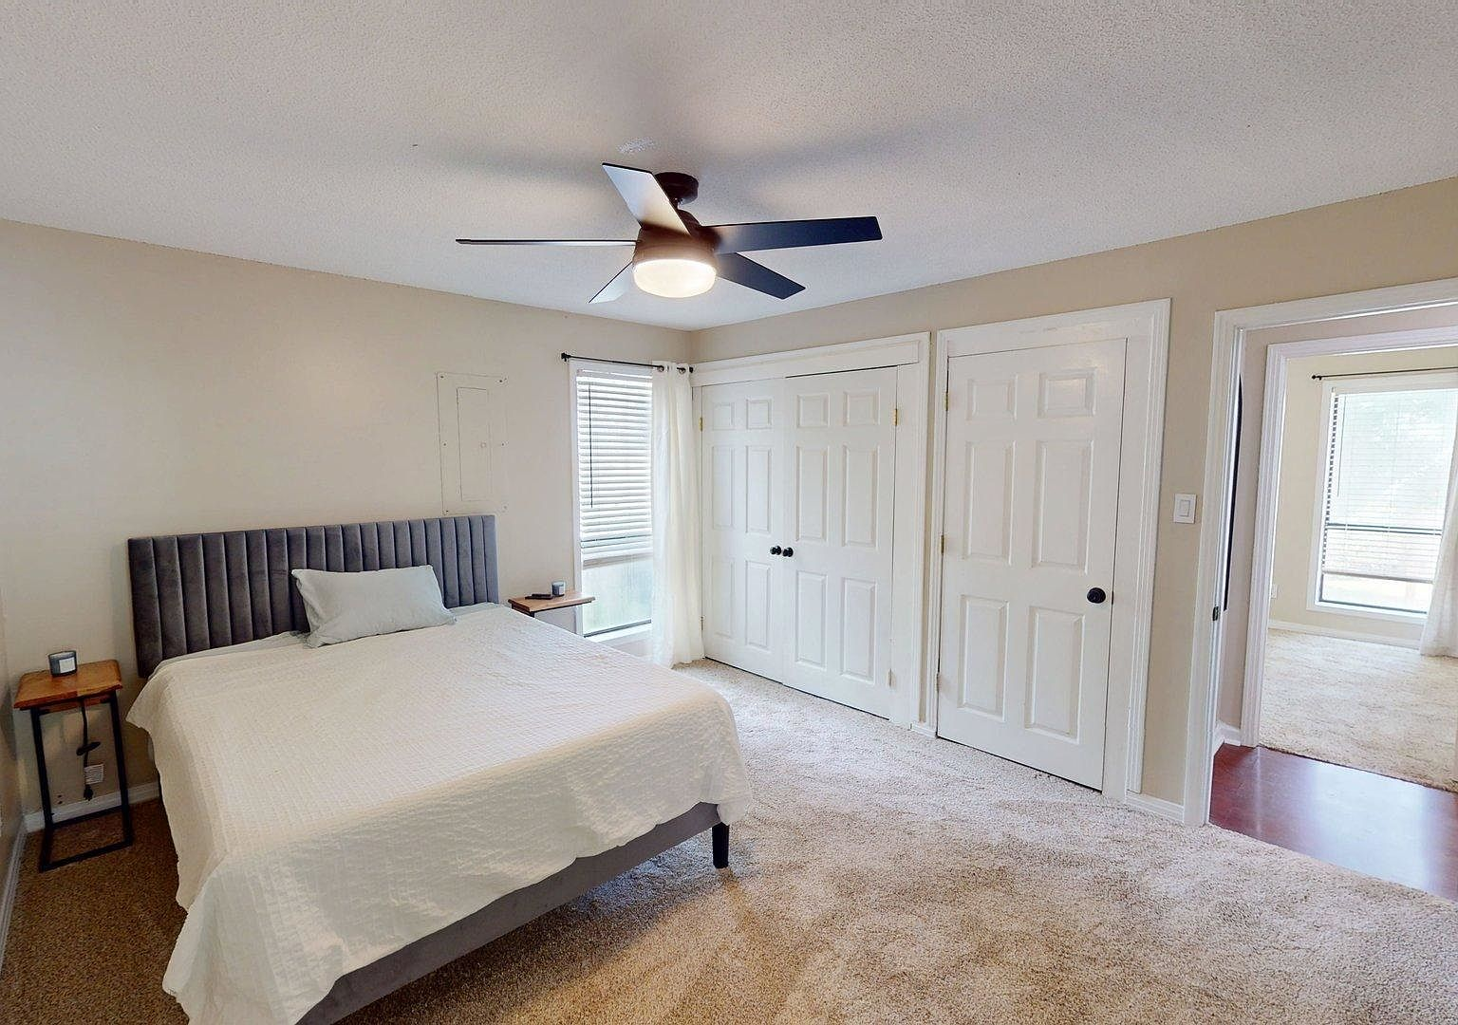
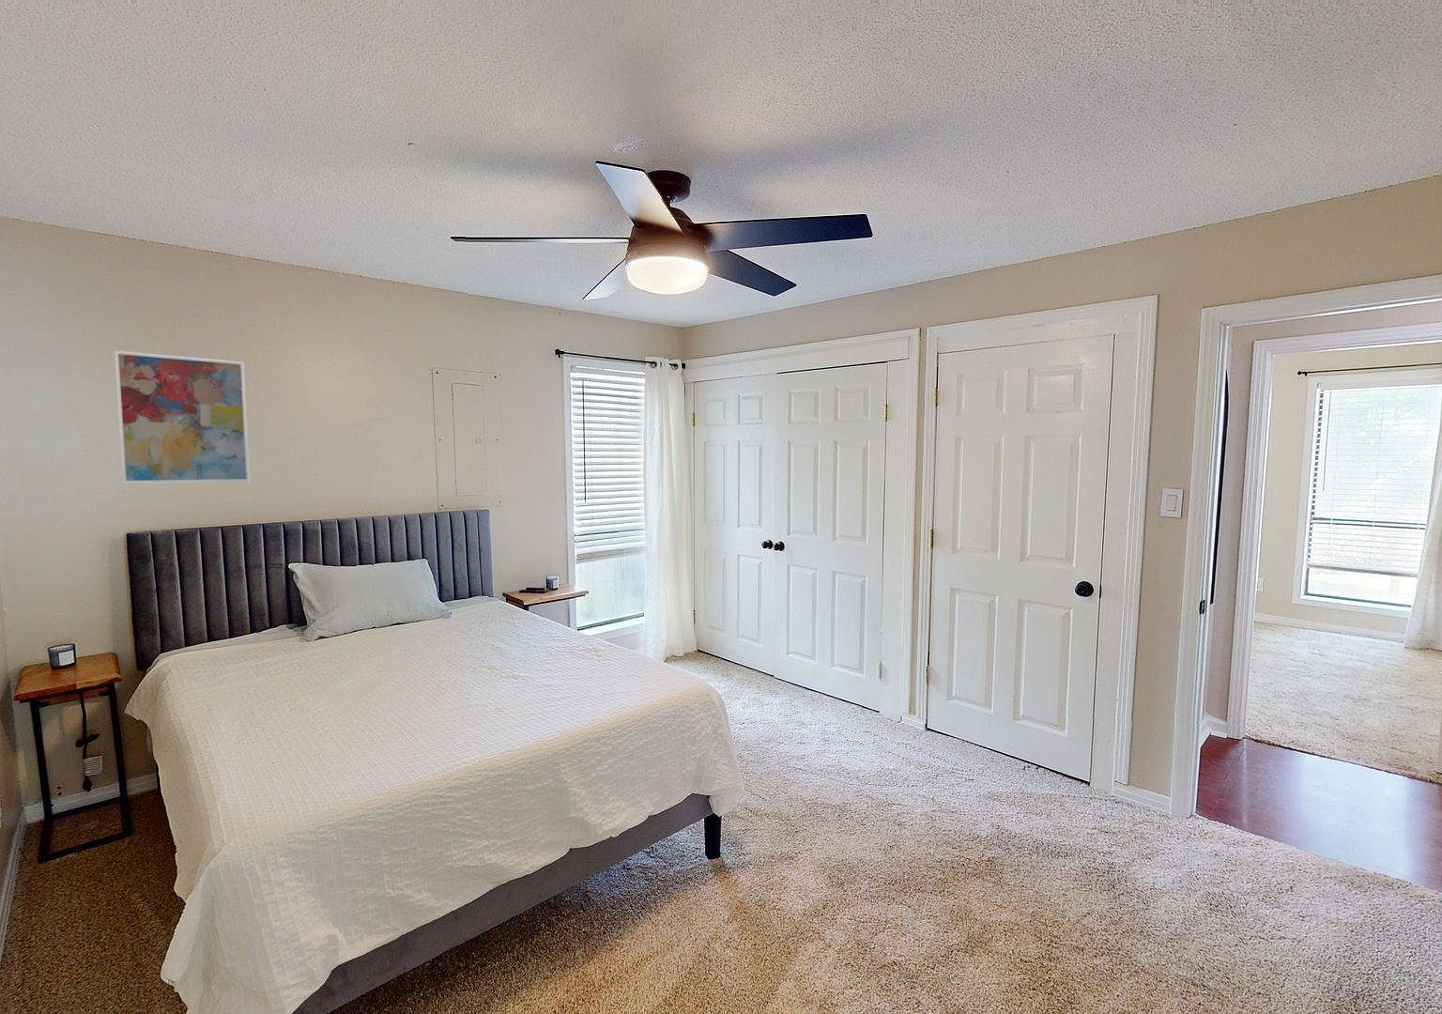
+ wall art (185, 419)
